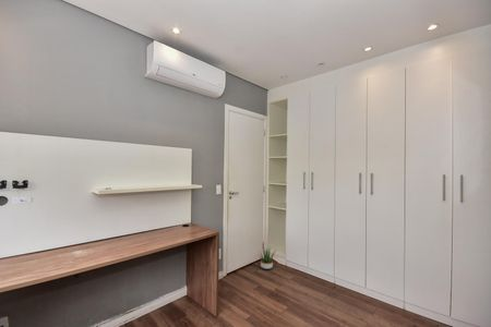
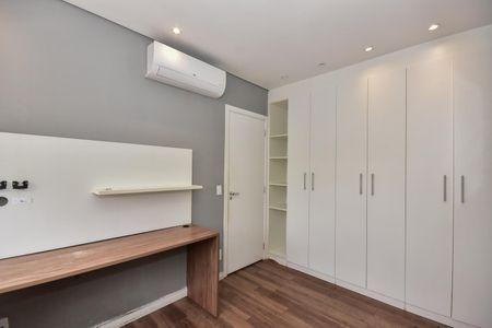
- potted plant (266, 256)
